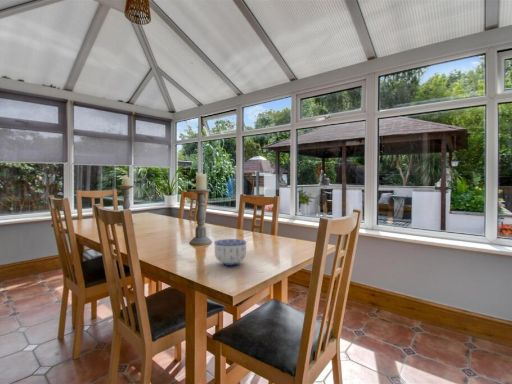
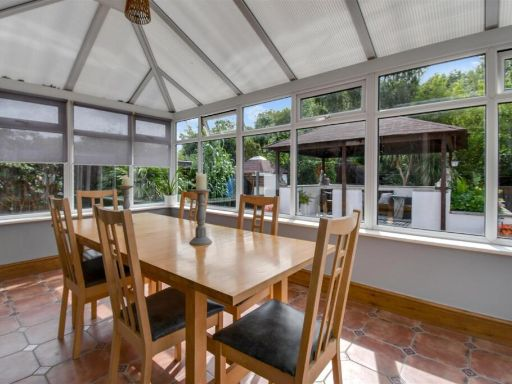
- bowl (230, 252)
